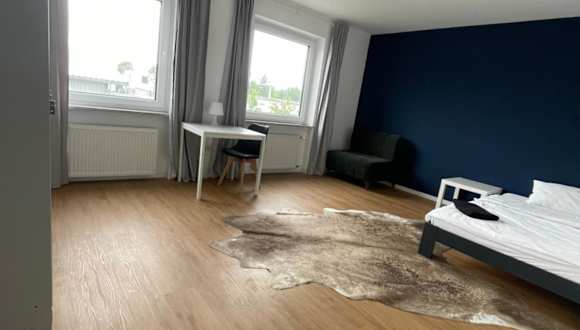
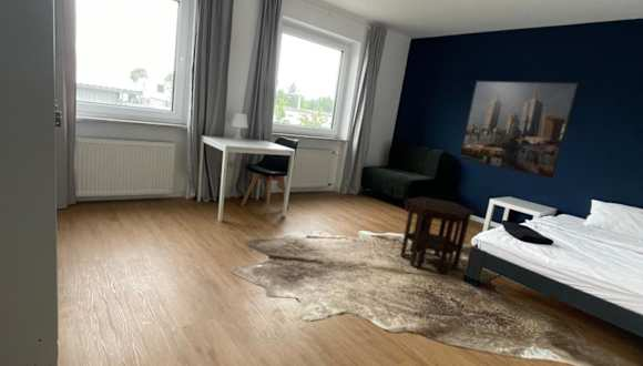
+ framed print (511, 125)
+ side table (433, 234)
